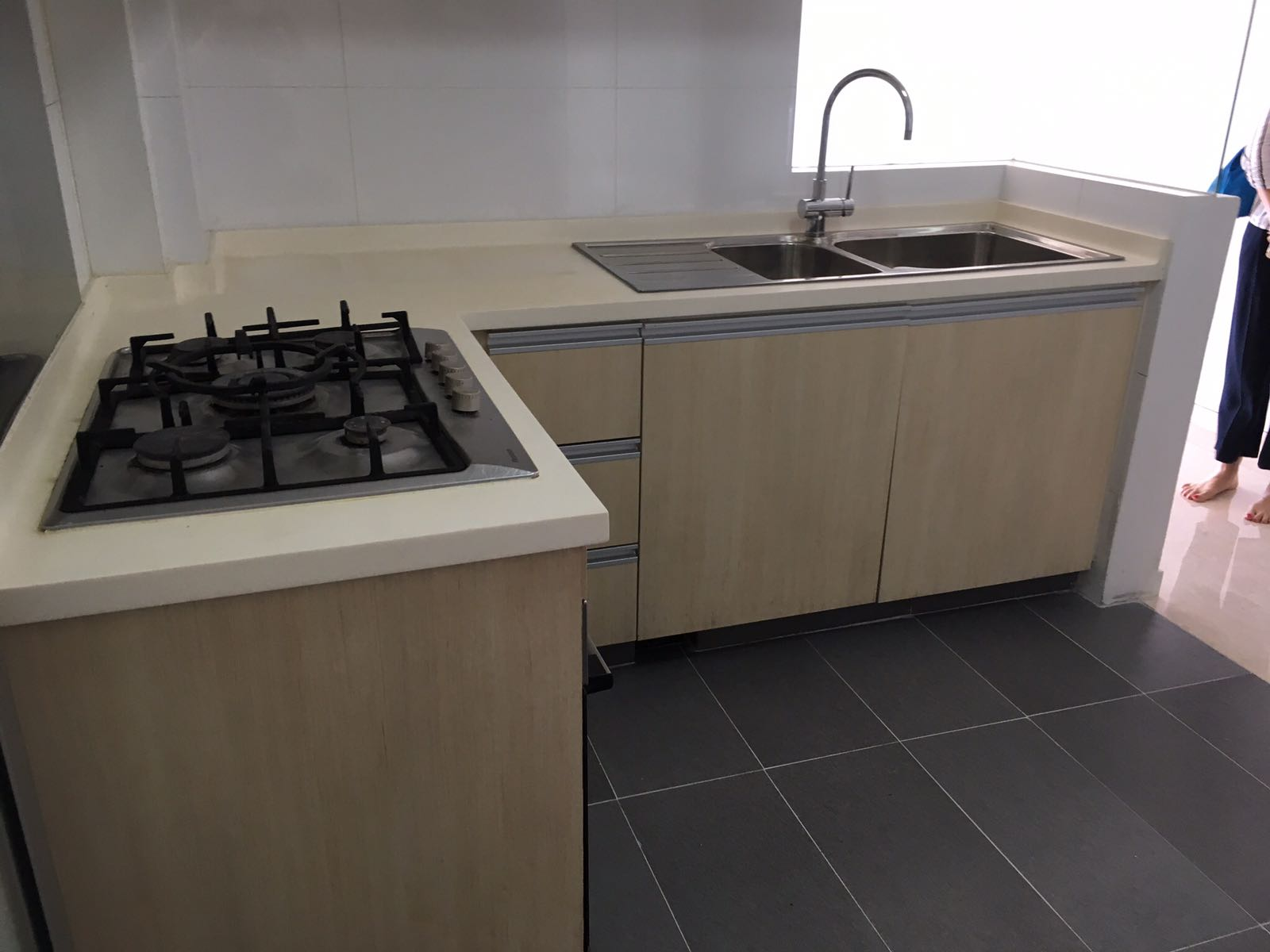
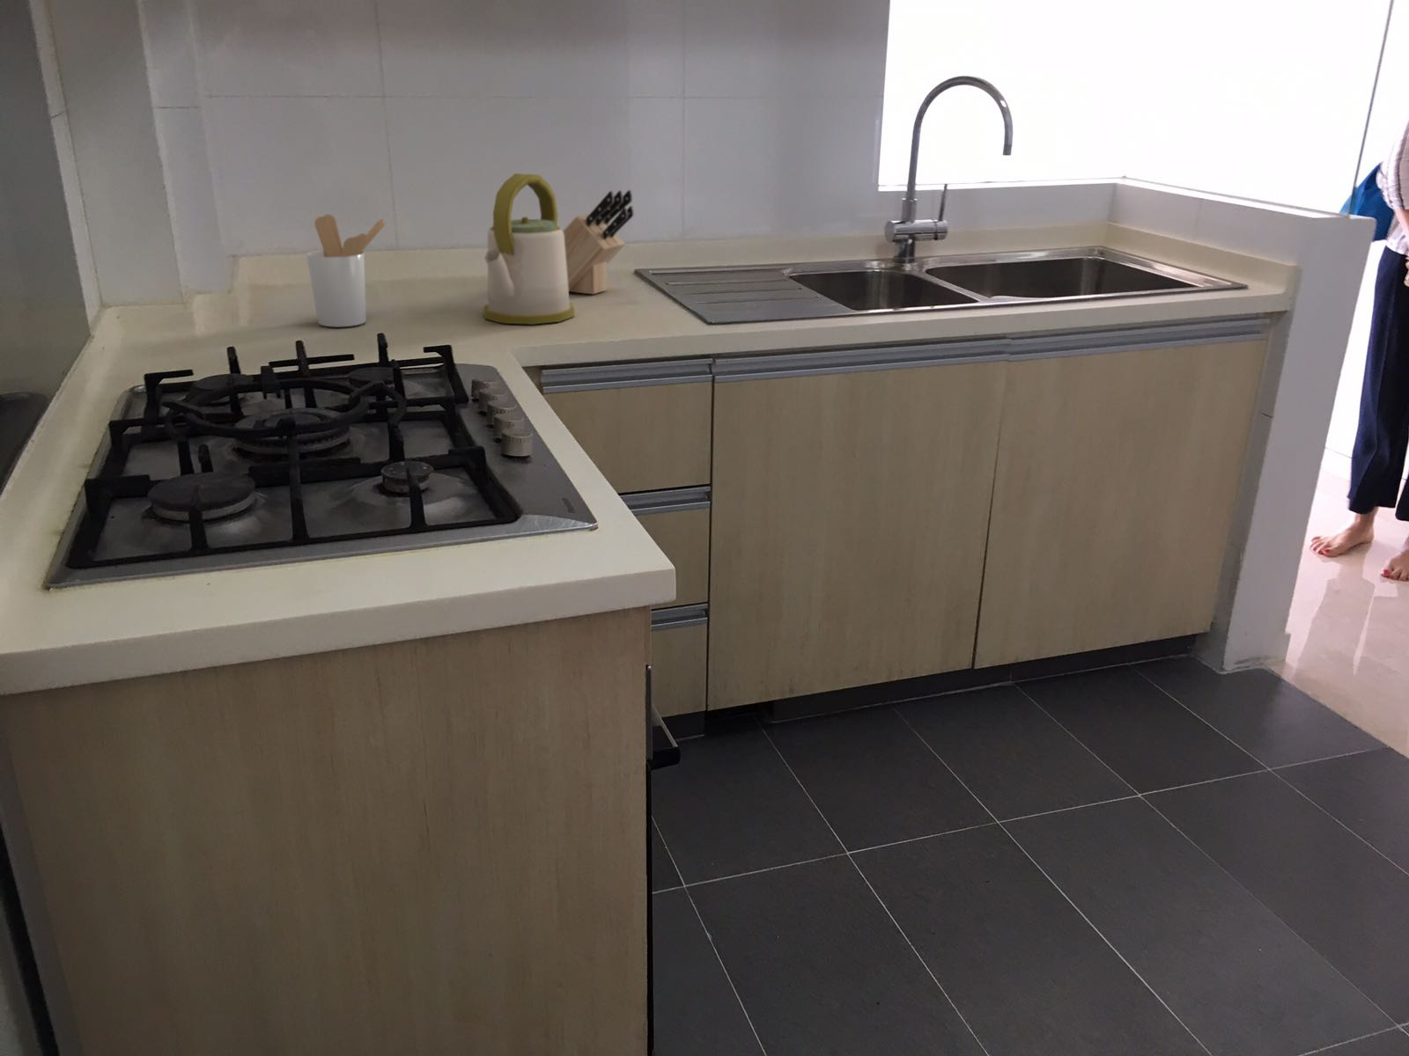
+ knife block (576, 238)
+ kettle (520, 246)
+ utensil holder (352, 270)
